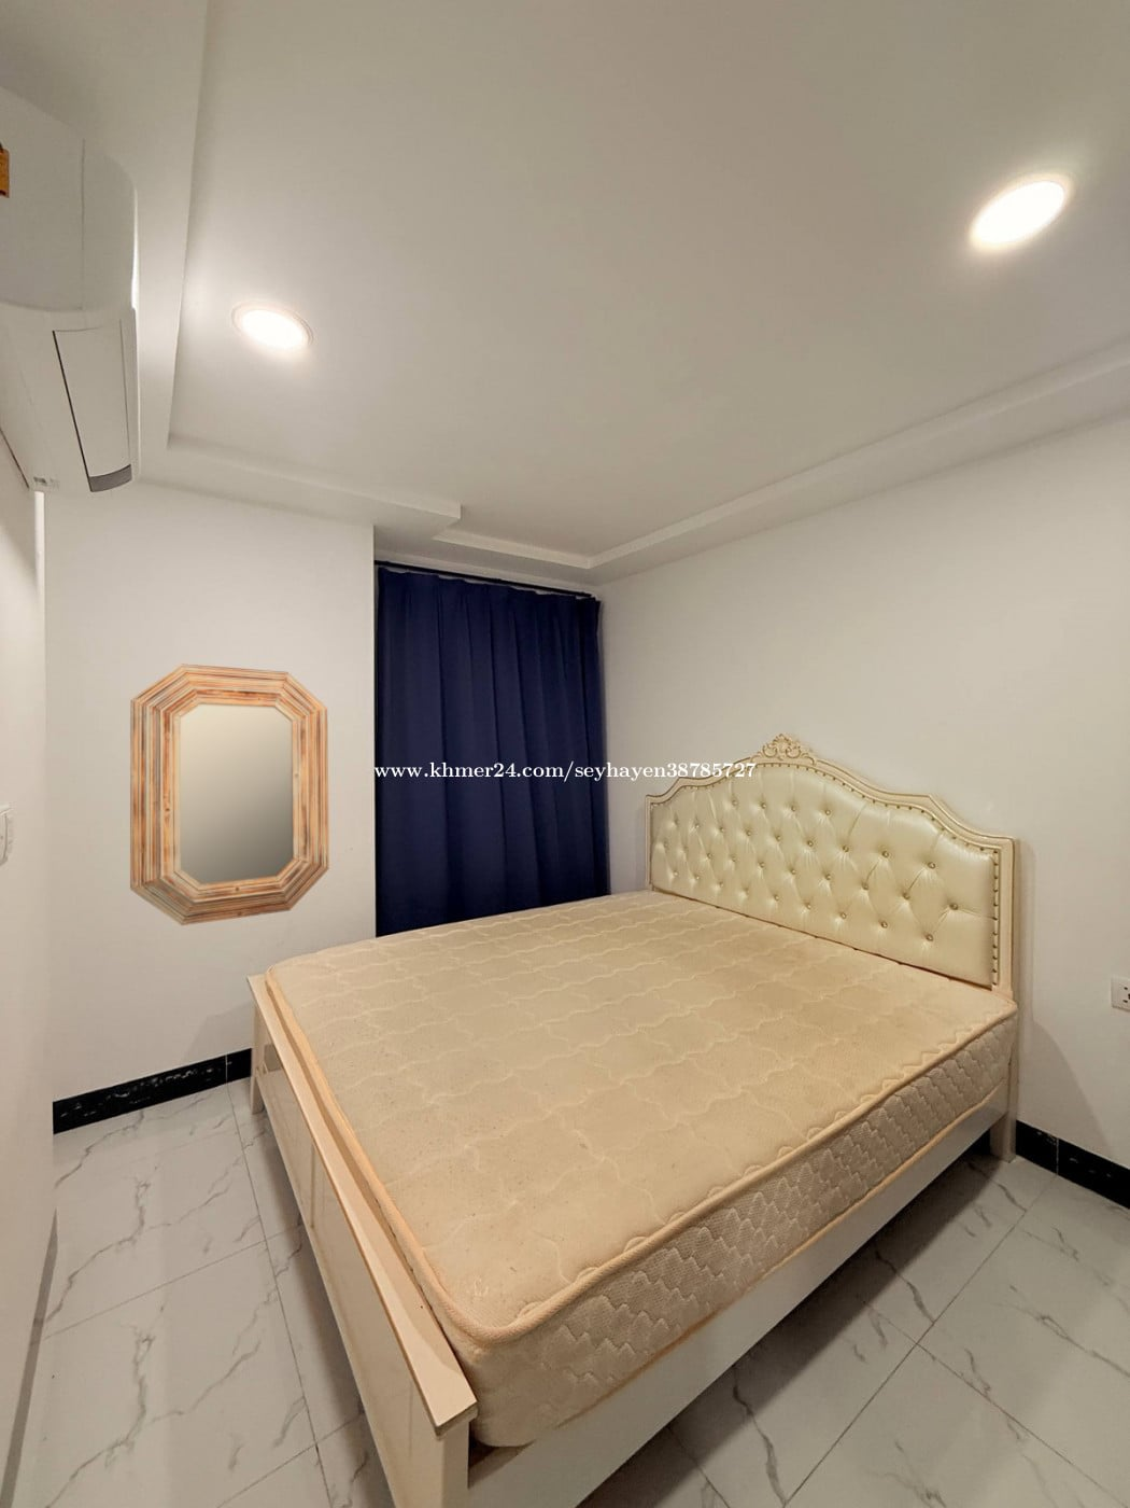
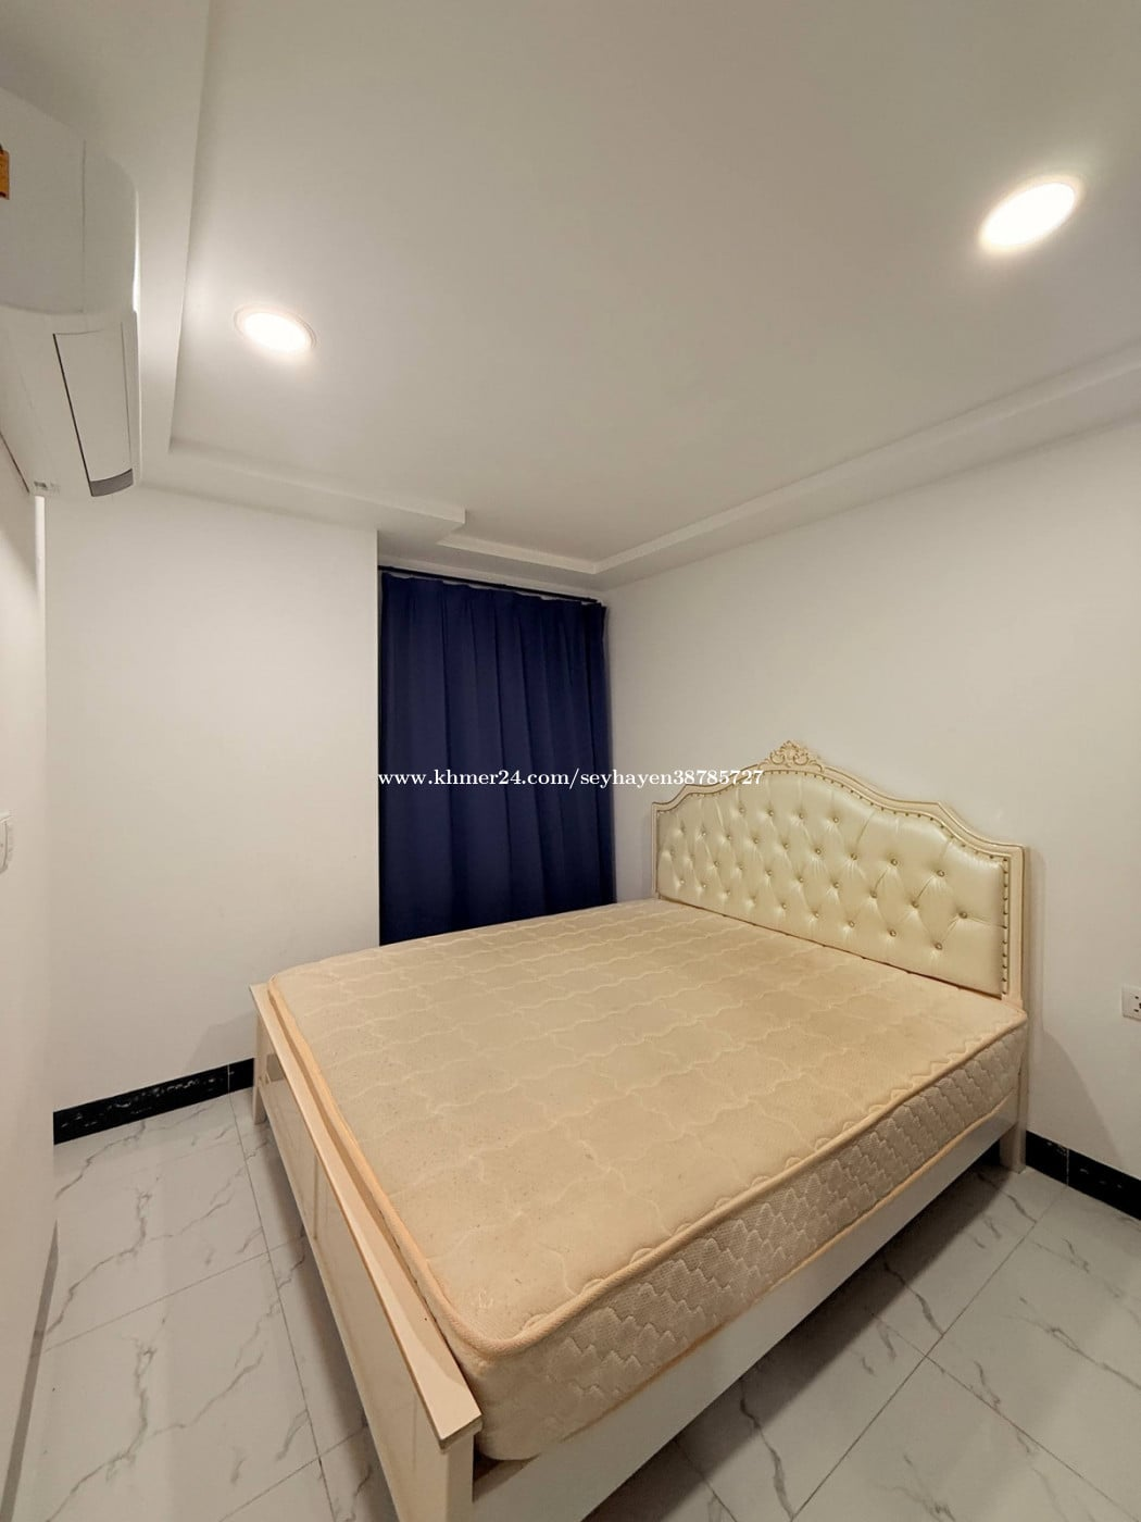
- home mirror (237, 792)
